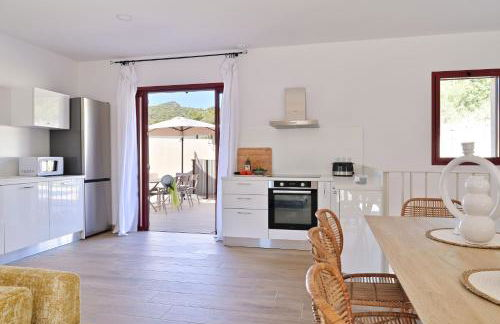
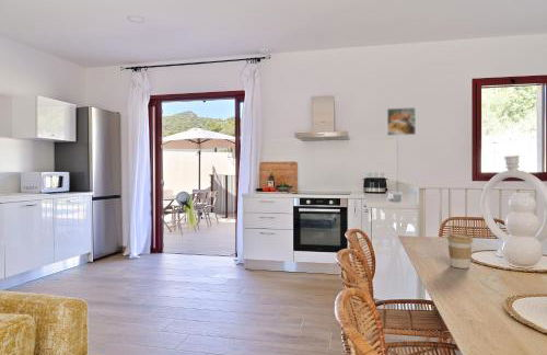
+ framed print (400, 122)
+ coffee cup (459, 250)
